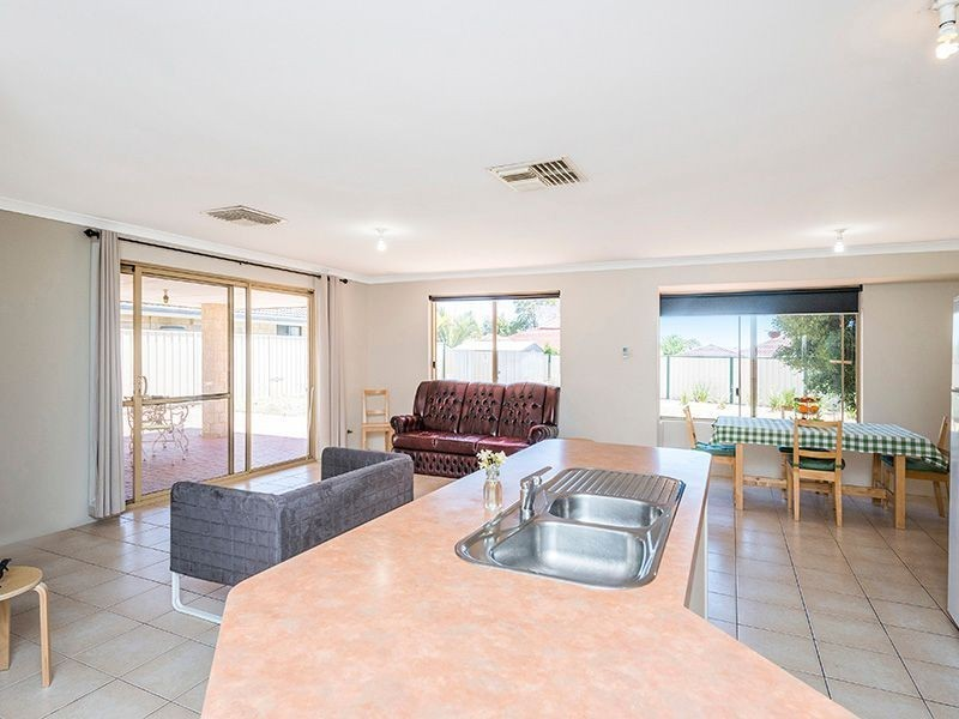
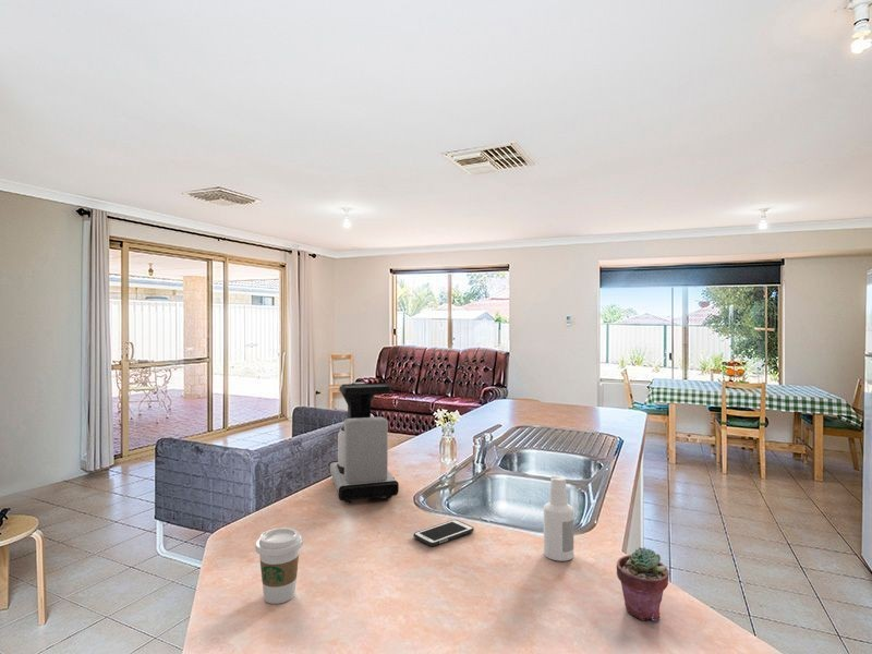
+ cell phone (444, 532)
+ coffee cup (279, 565)
+ spray bottle (558, 516)
+ potted succulent (642, 579)
+ coffee maker (361, 434)
